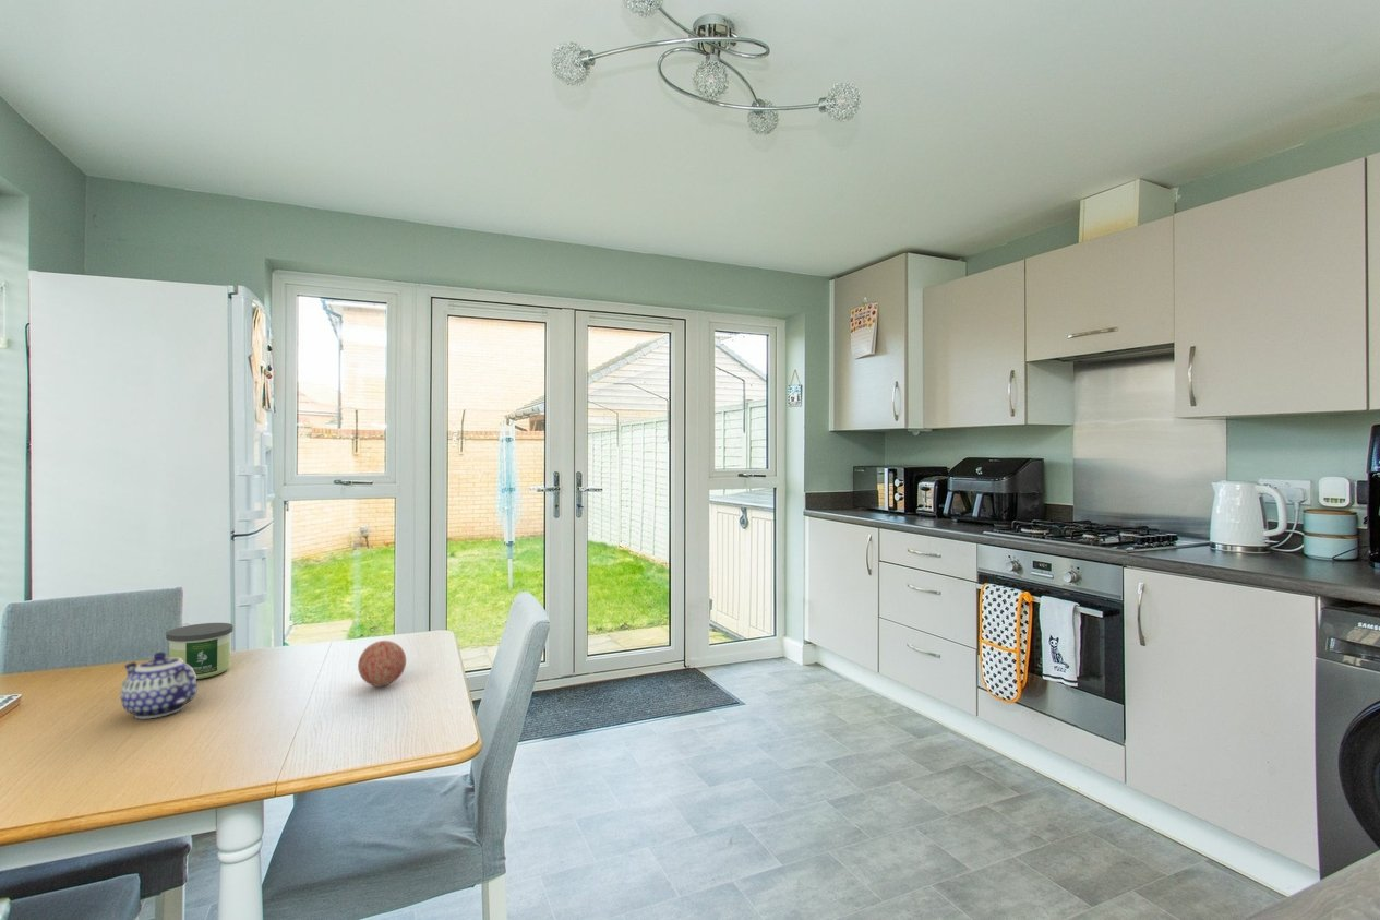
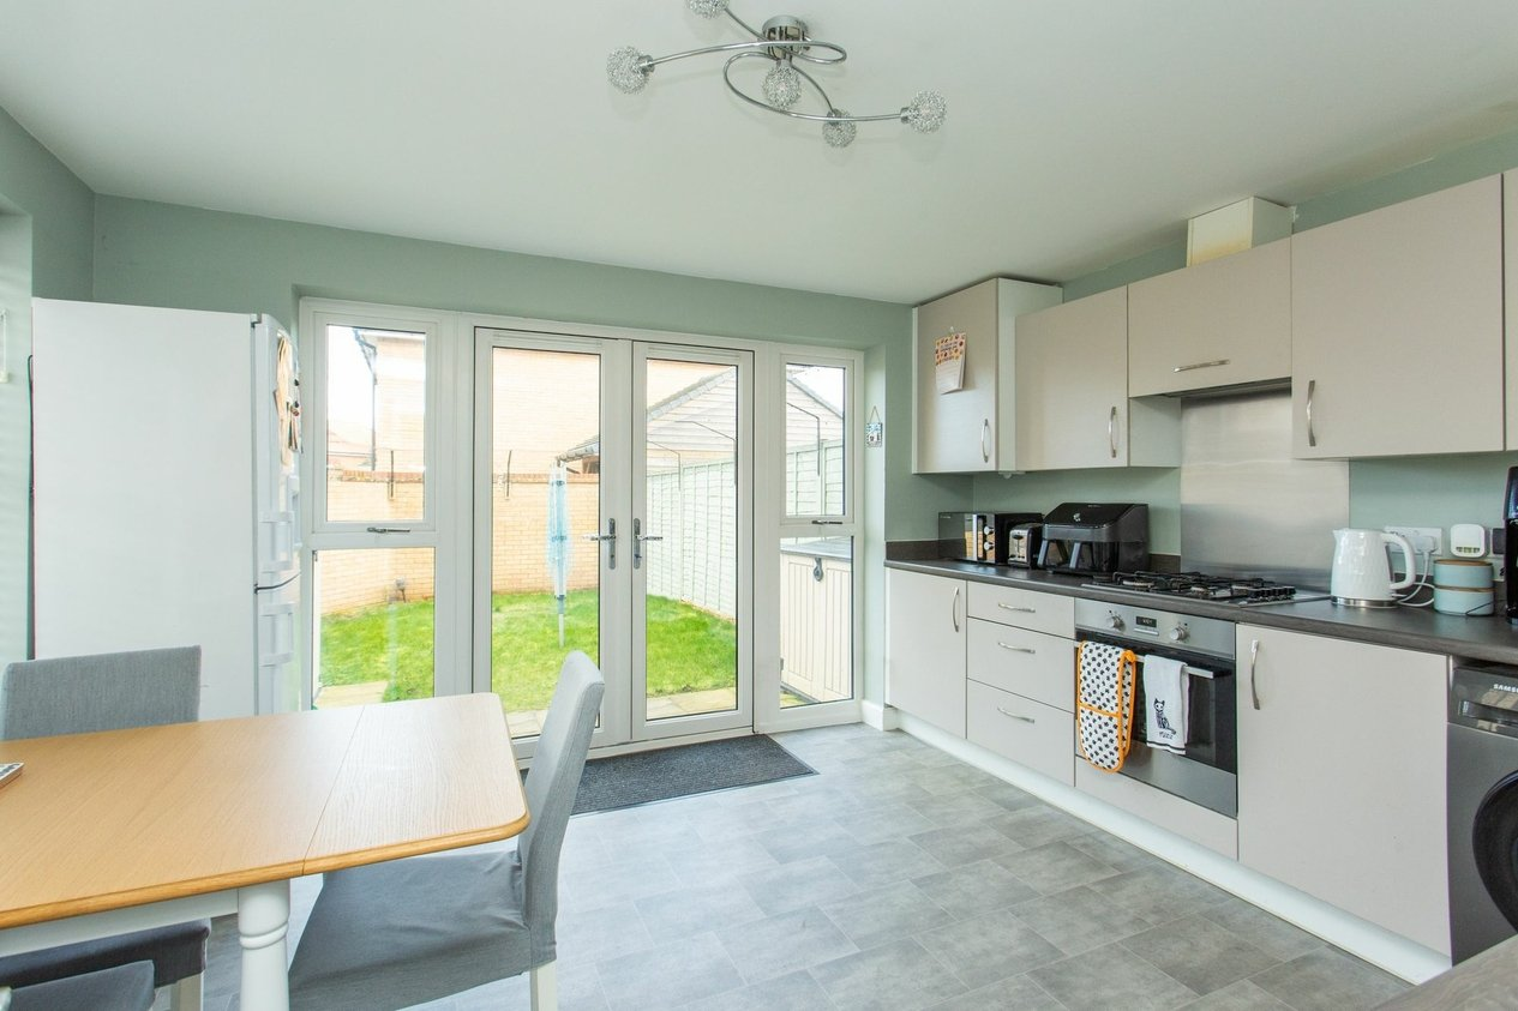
- teapot (159, 682)
- candle (200, 650)
- decorative ball (382, 662)
